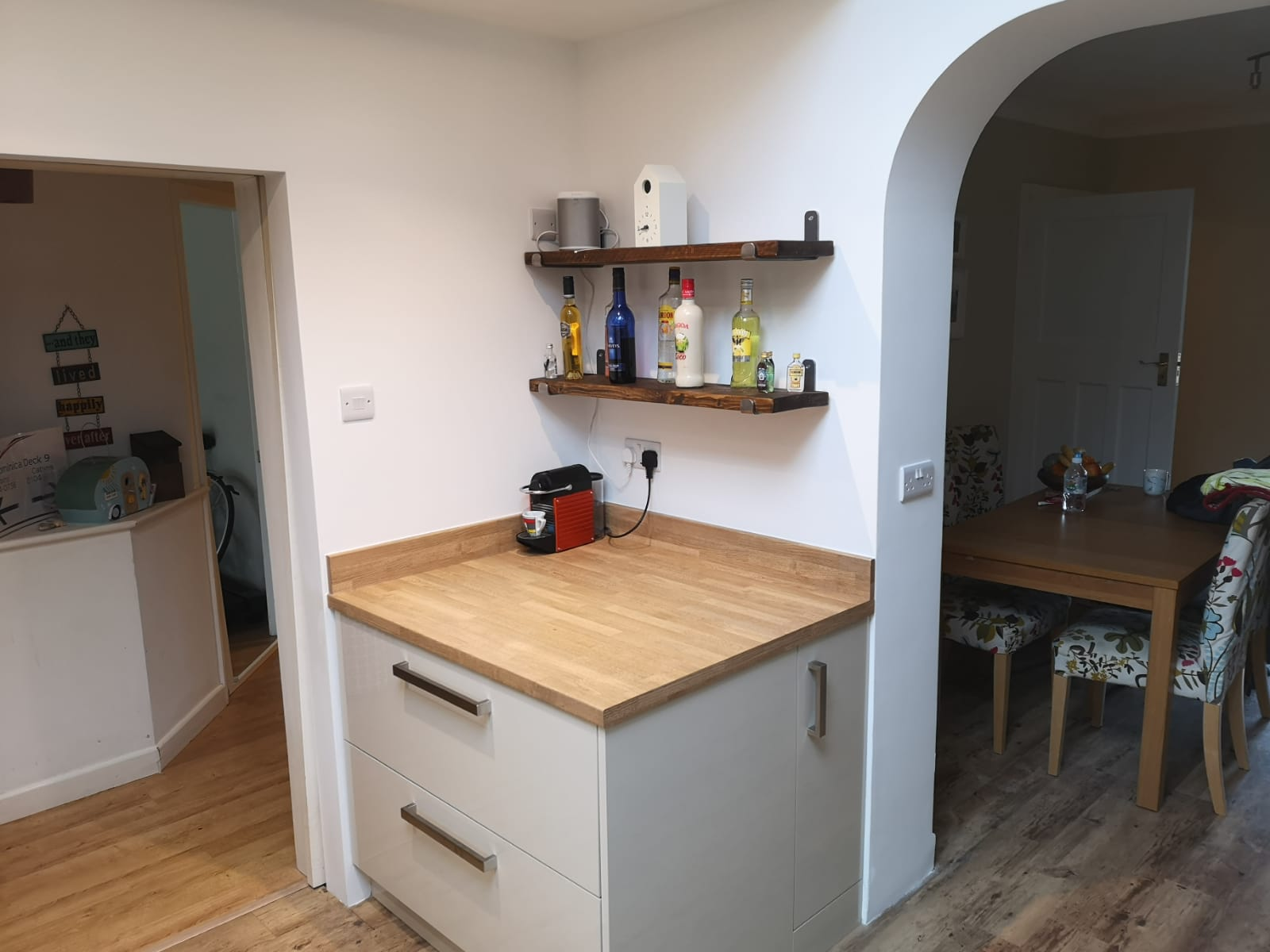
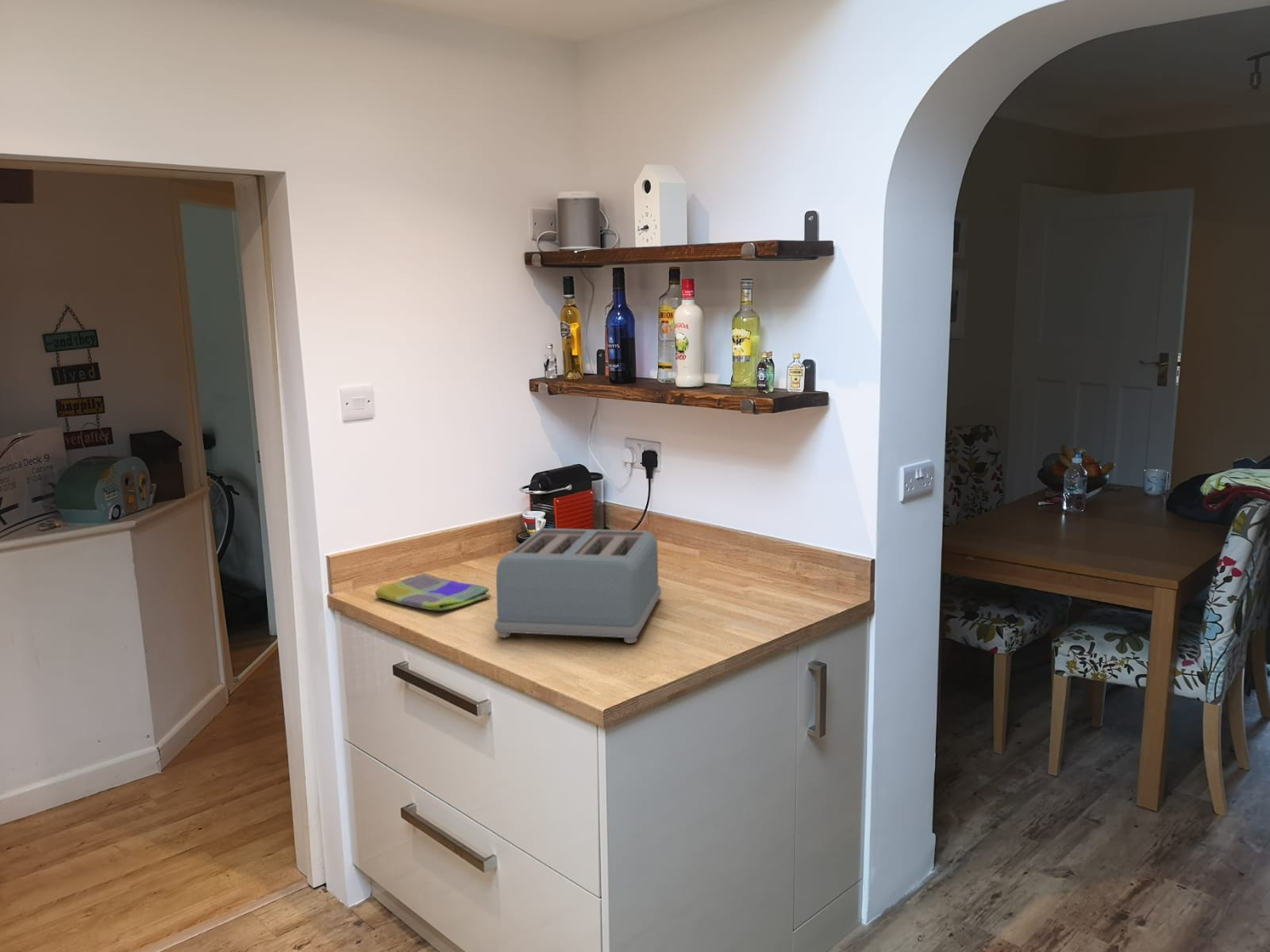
+ dish towel (432, 592)
+ toaster (583, 578)
